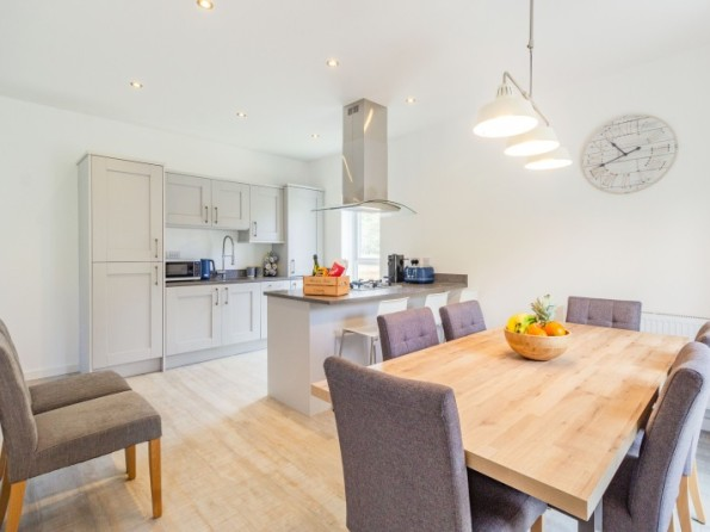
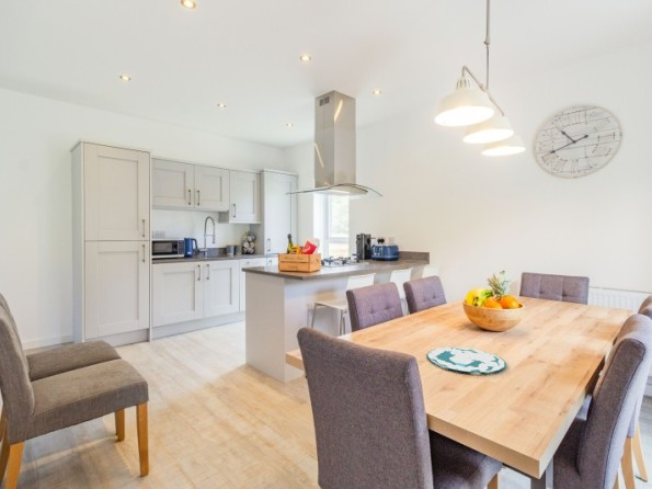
+ plate (465, 355)
